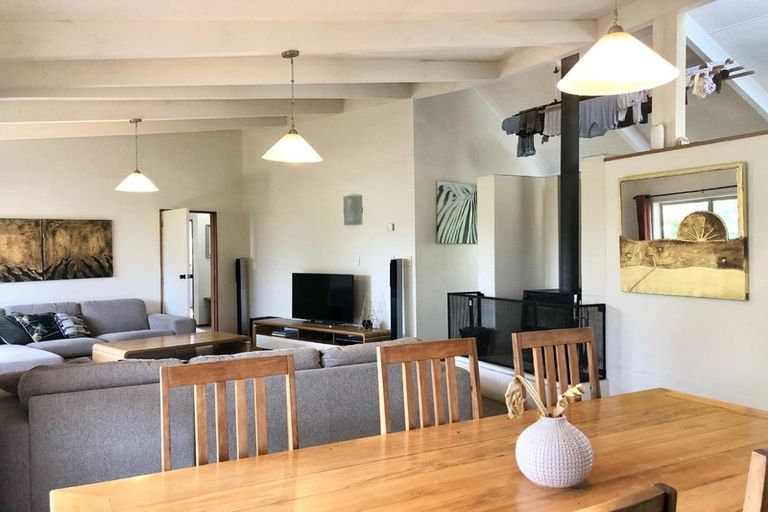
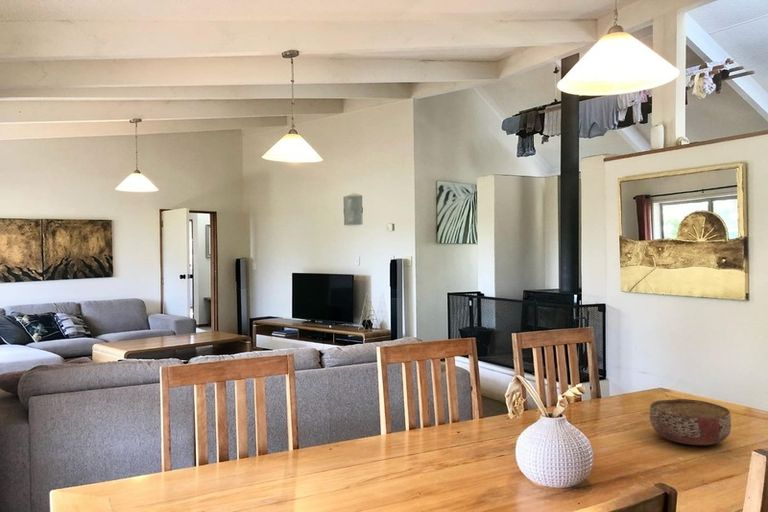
+ bowl (689, 423)
